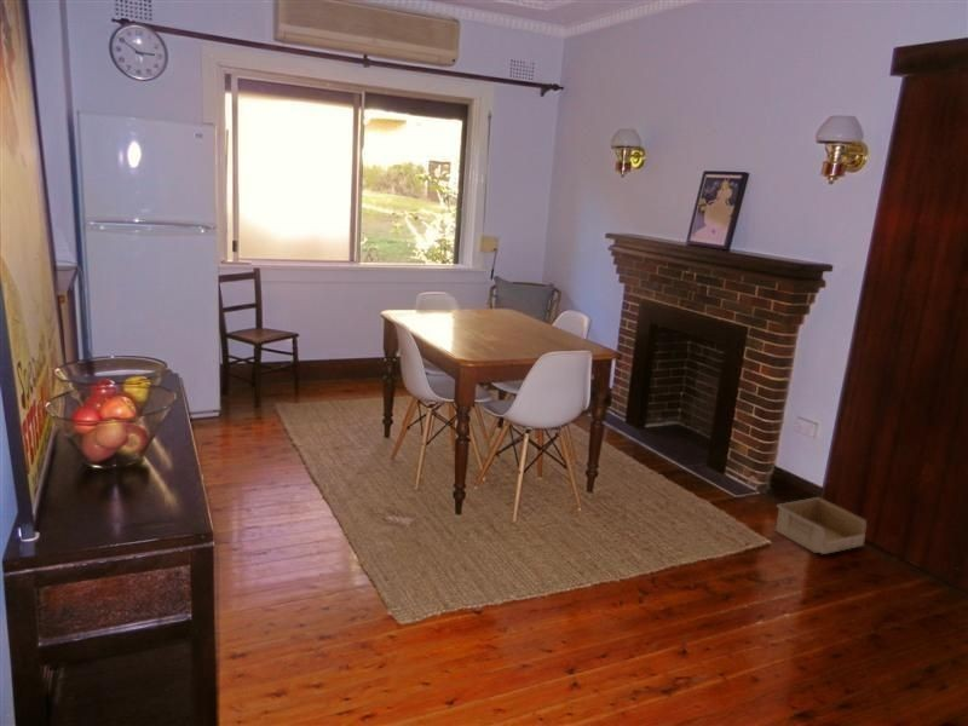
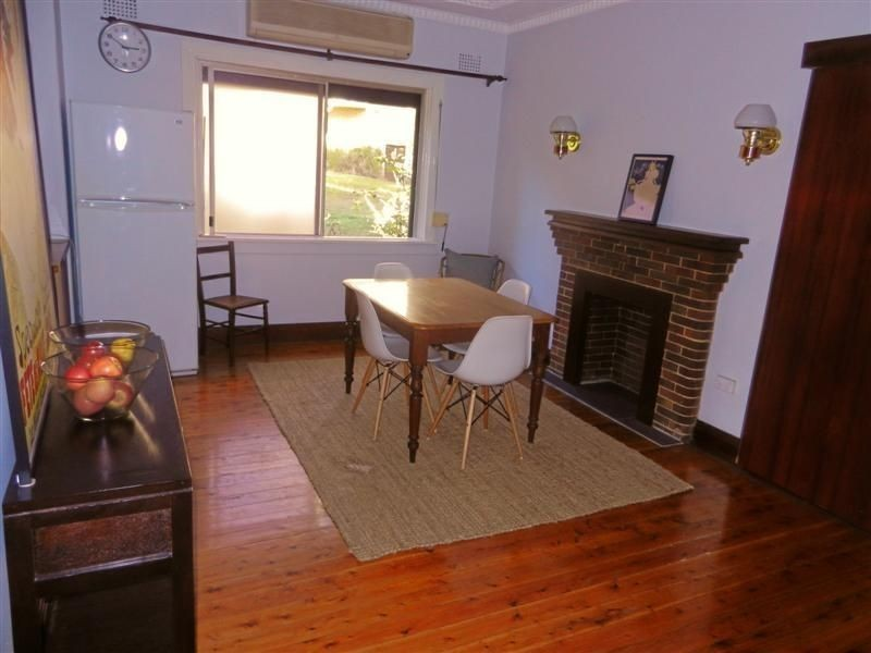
- storage bin (819, 525)
